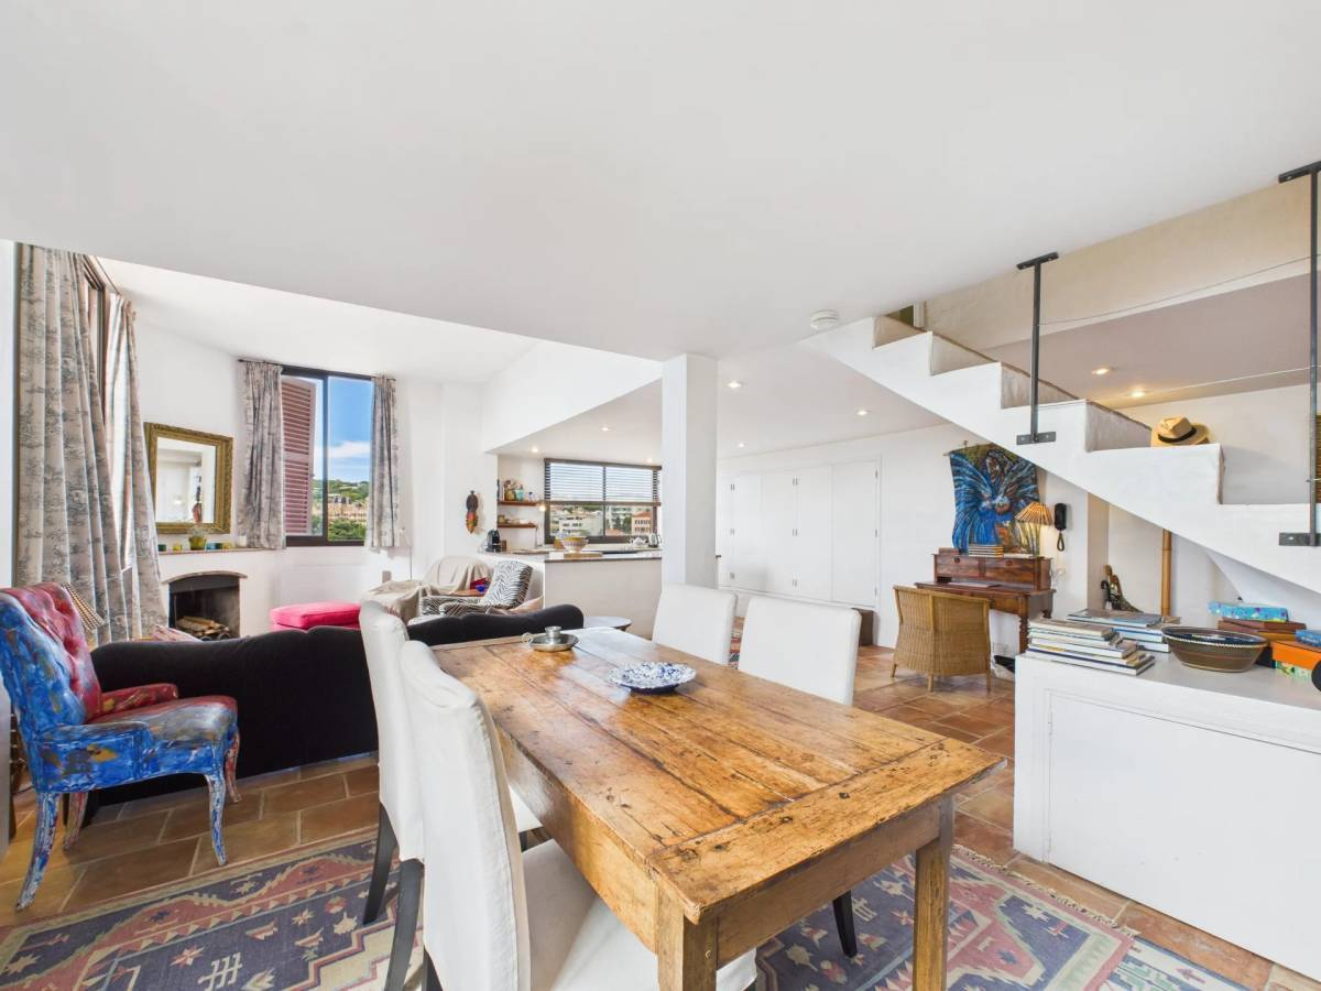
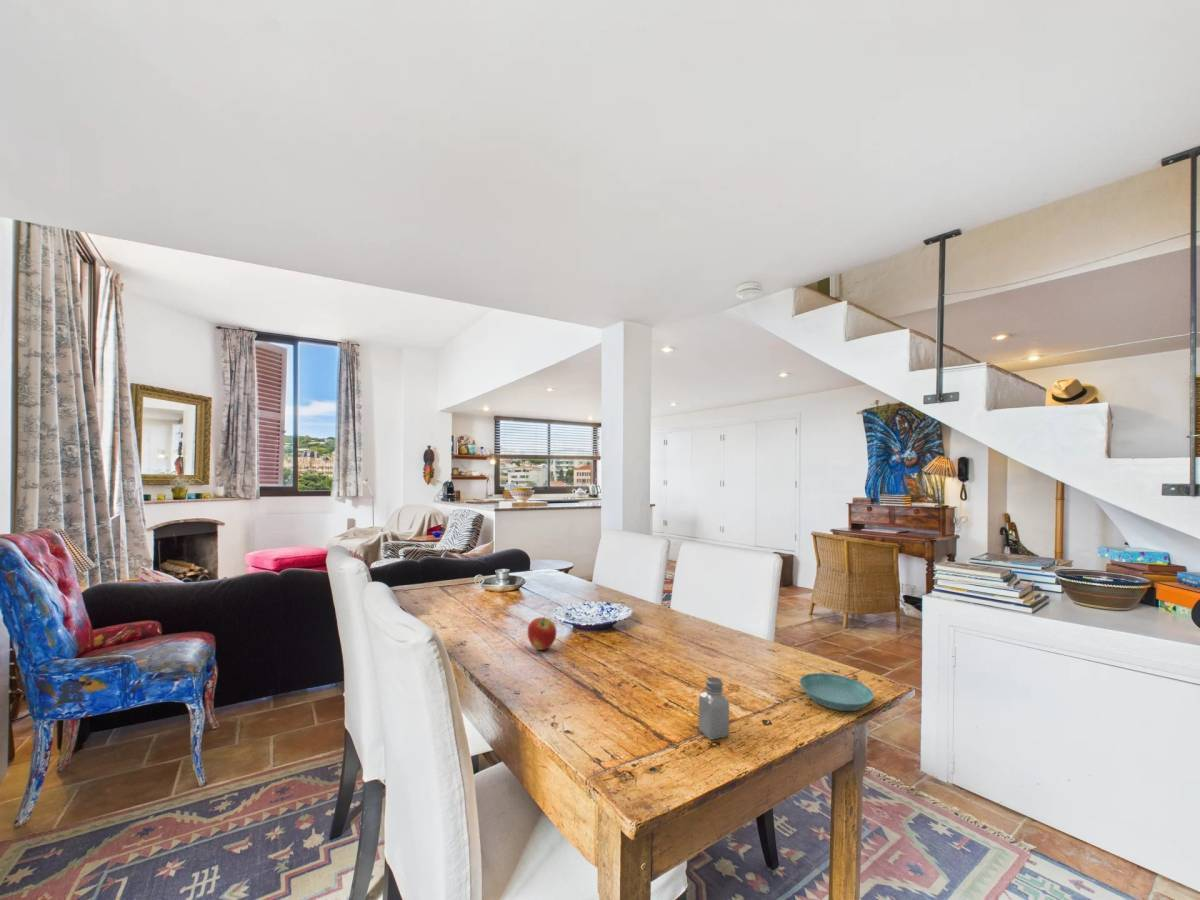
+ saltshaker (713, 706)
+ apple (541, 631)
+ saucer (835, 693)
